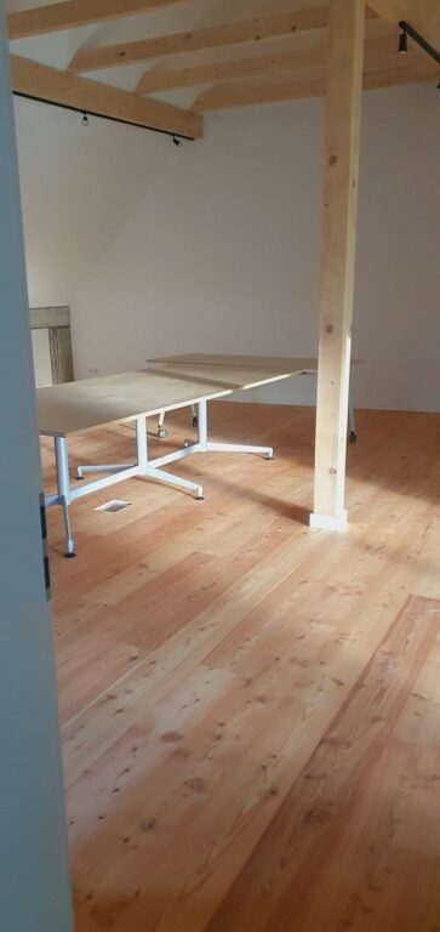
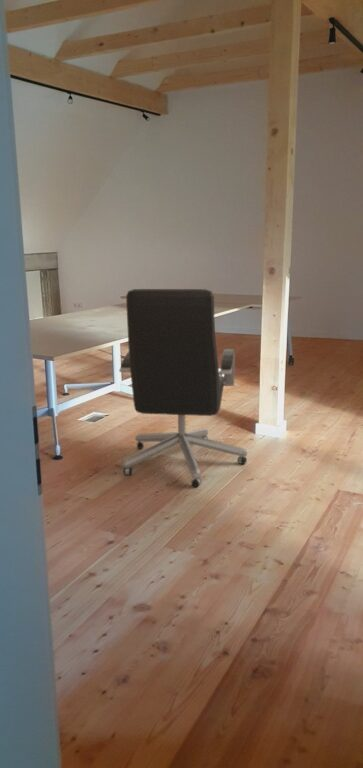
+ office chair (185, 376)
